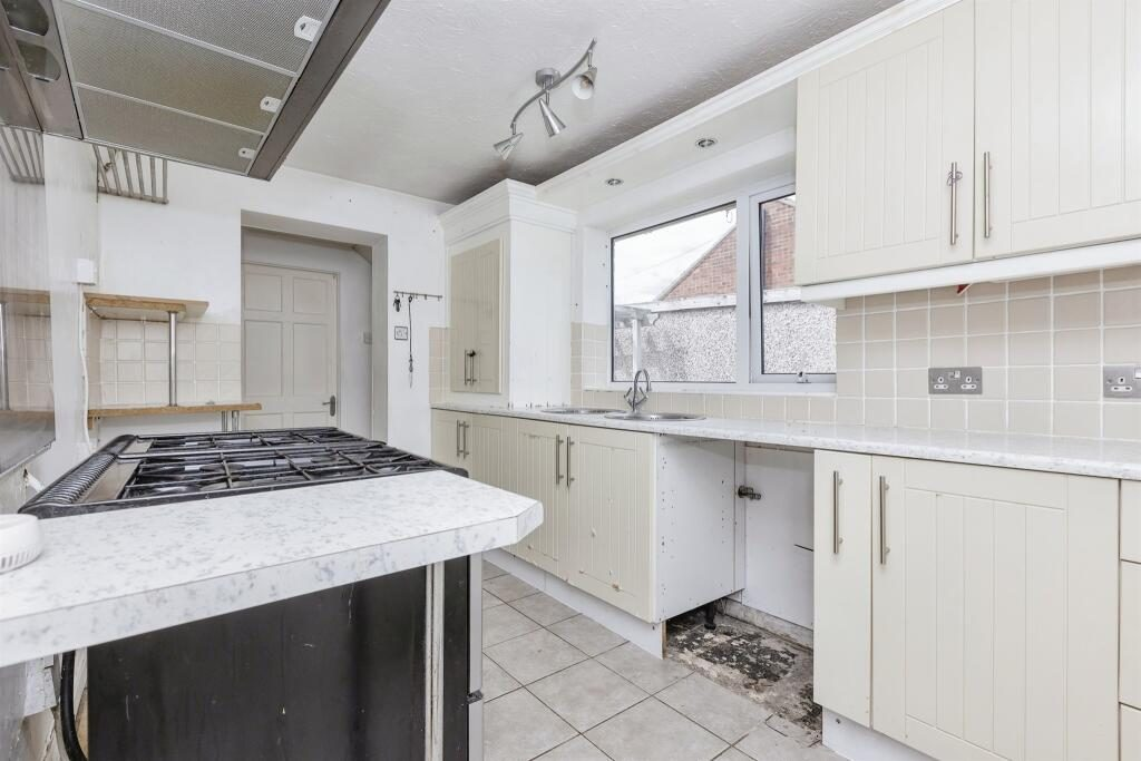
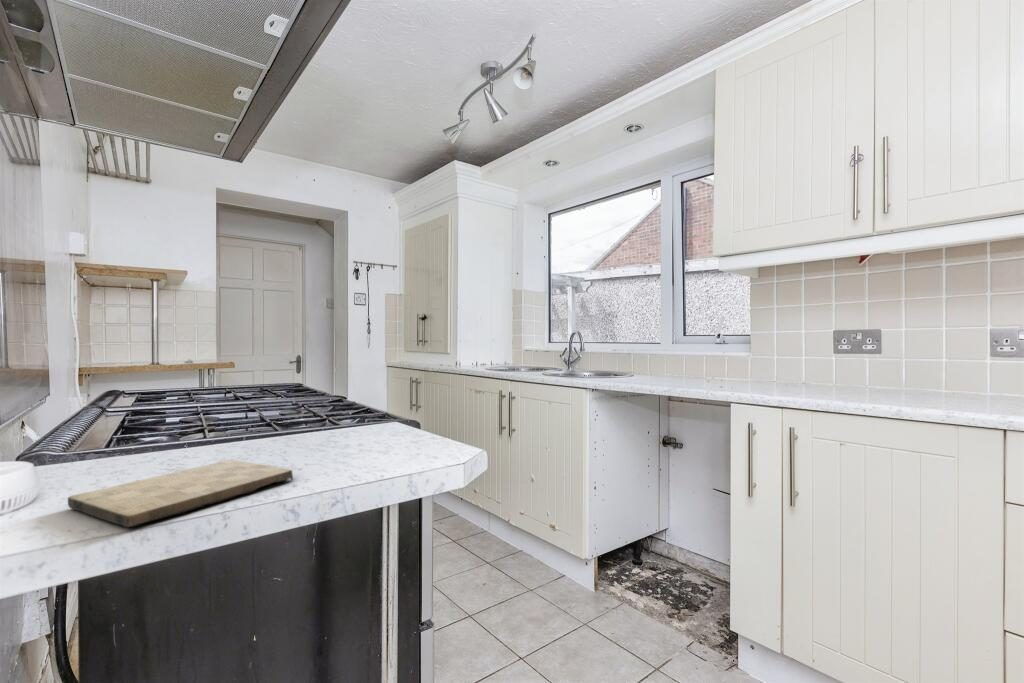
+ cutting board (190, 486)
